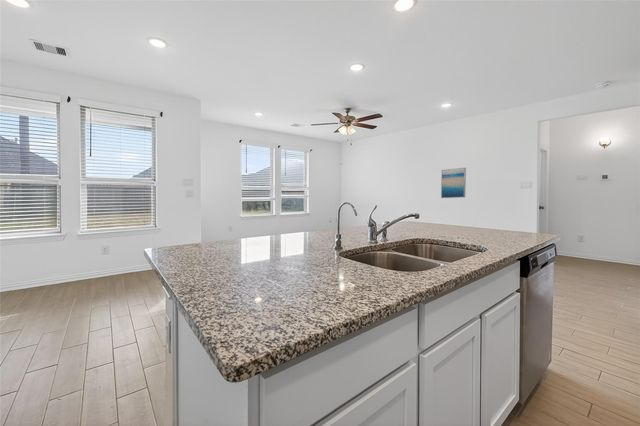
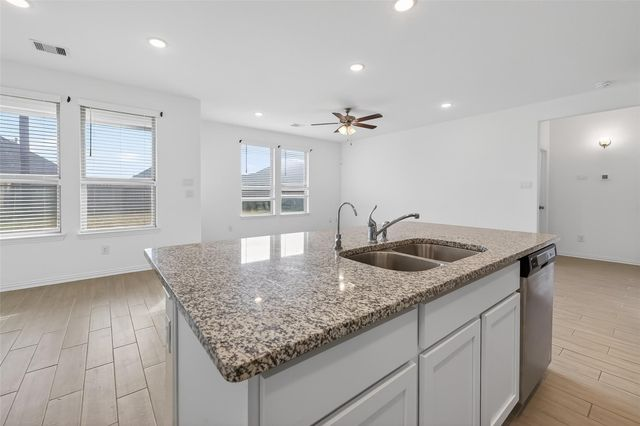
- wall art (453, 183)
